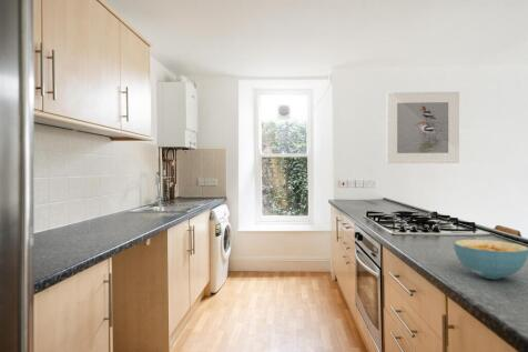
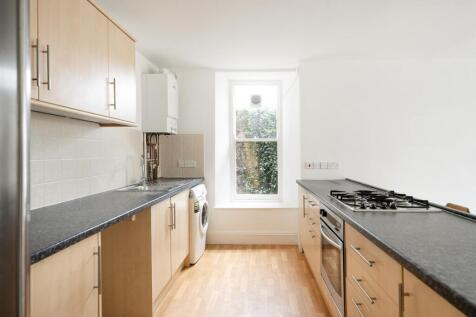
- cereal bowl (489, 260)
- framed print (422, 128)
